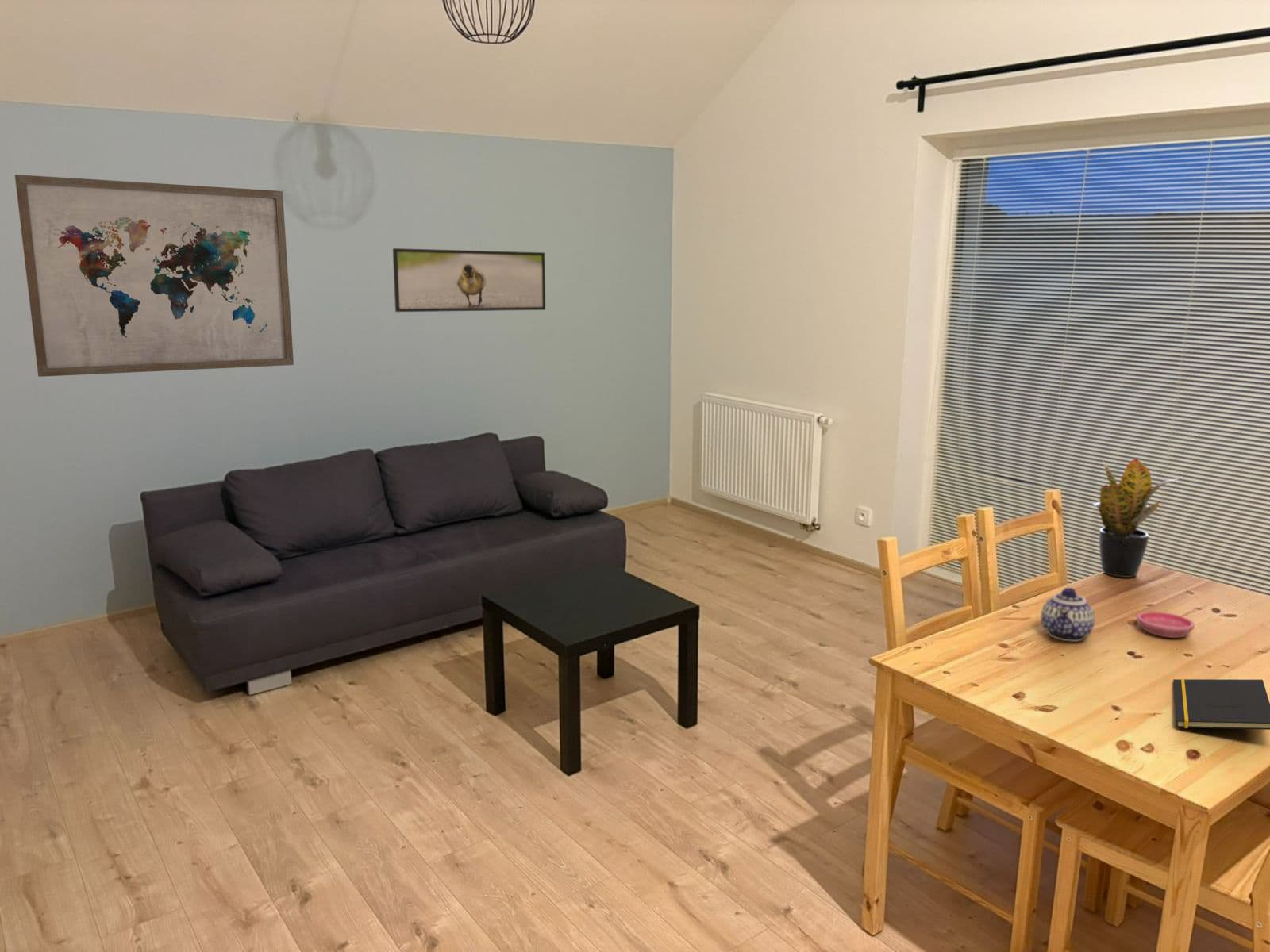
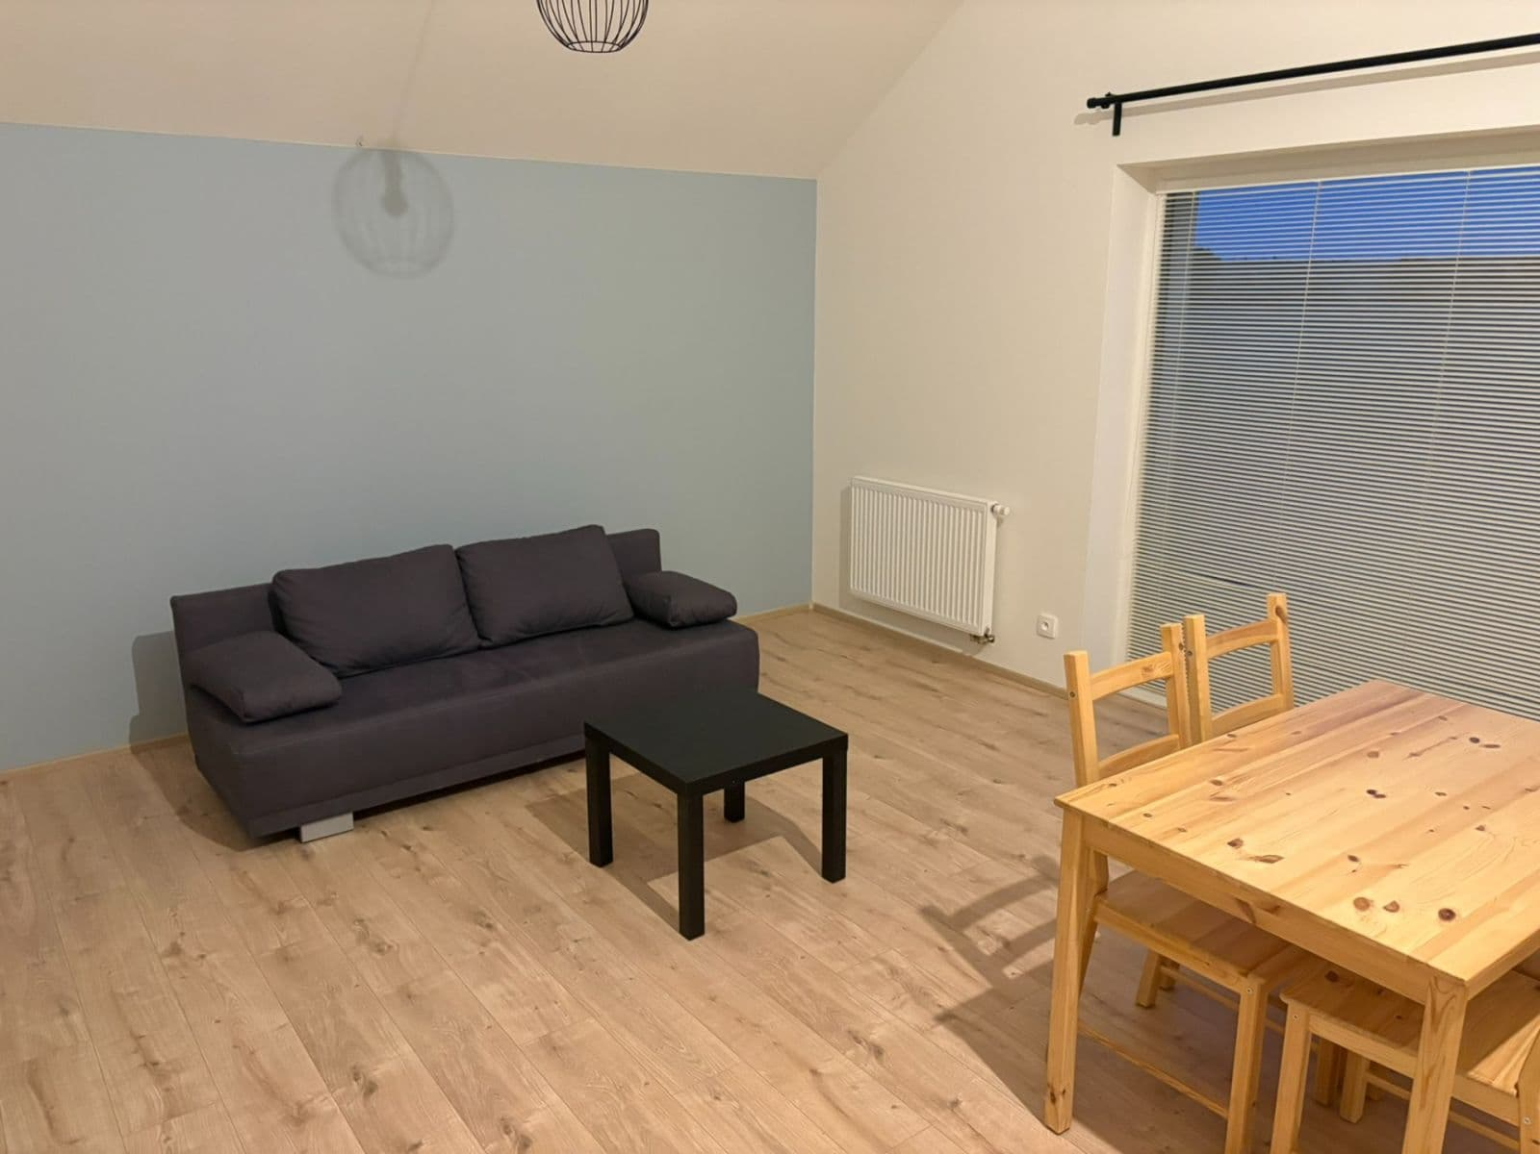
- teapot (1068, 612)
- potted plant (1126, 512)
- wall art (167, 278)
- notepad (1221, 702)
- saucer (1164, 625)
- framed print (473, 281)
